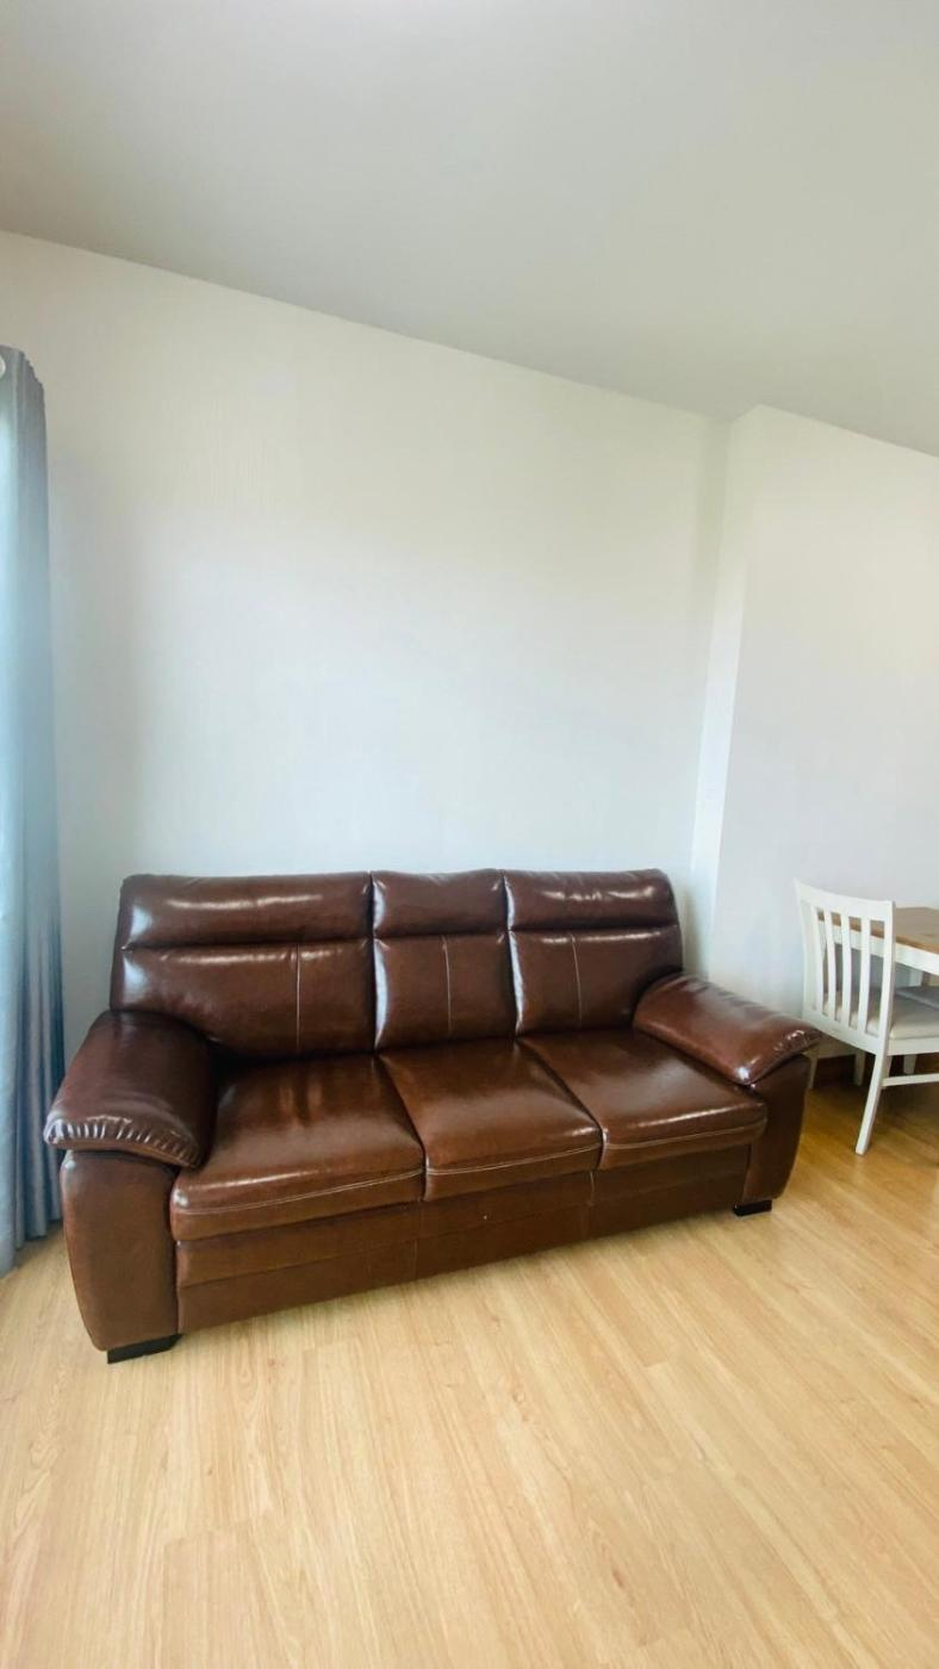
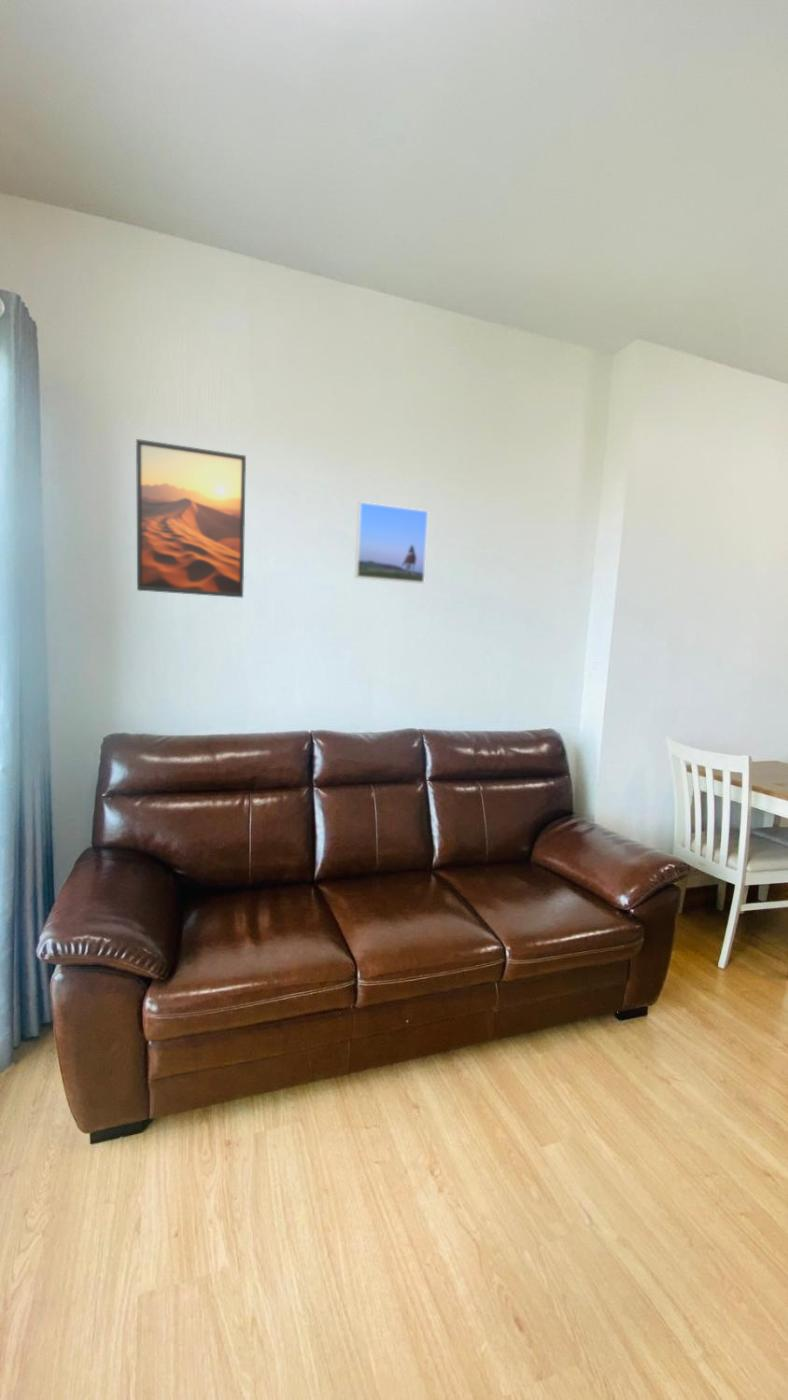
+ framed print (391, 544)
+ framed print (192, 522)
